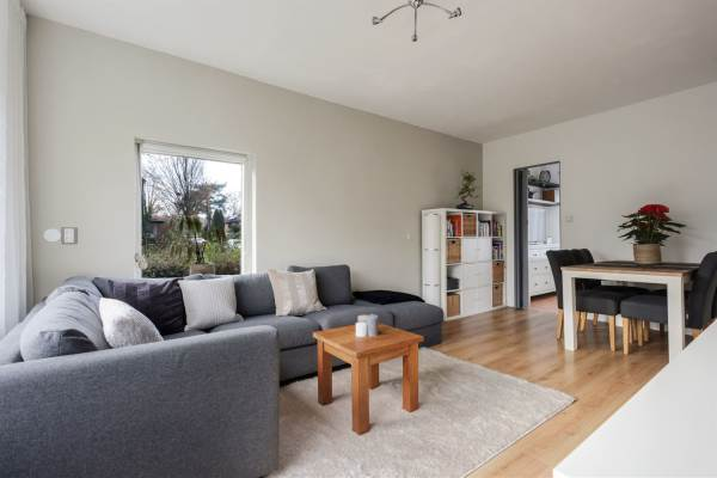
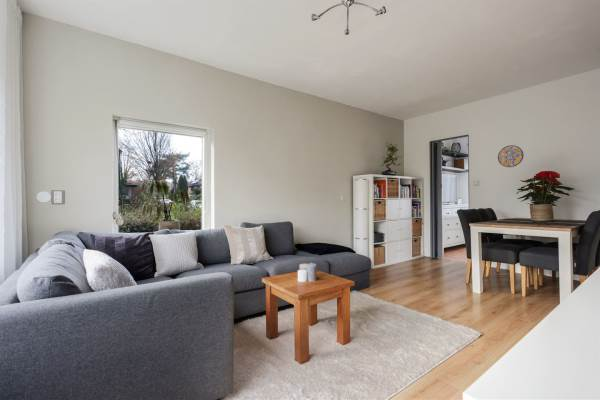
+ manhole cover (510, 156)
